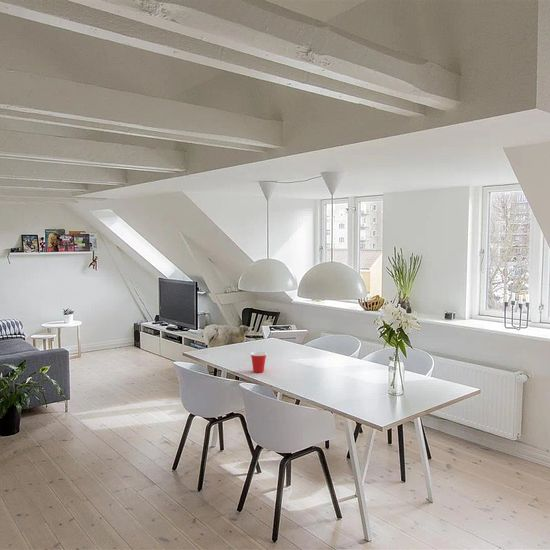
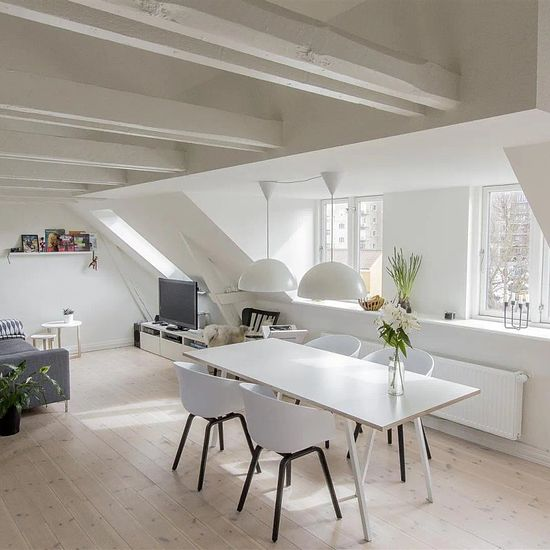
- cup (258, 362)
